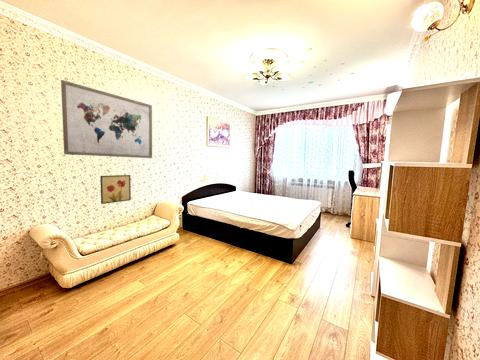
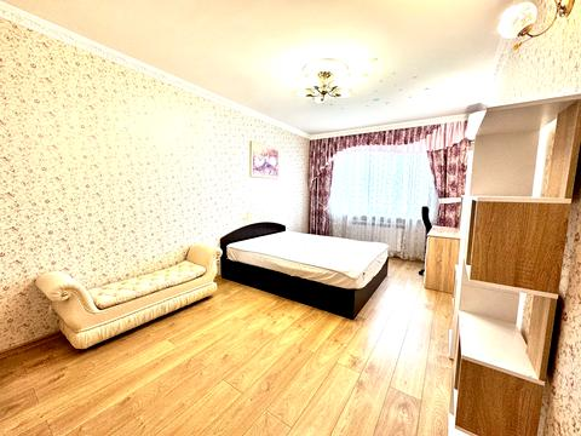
- wall art (116, 188)
- wall art (114, 126)
